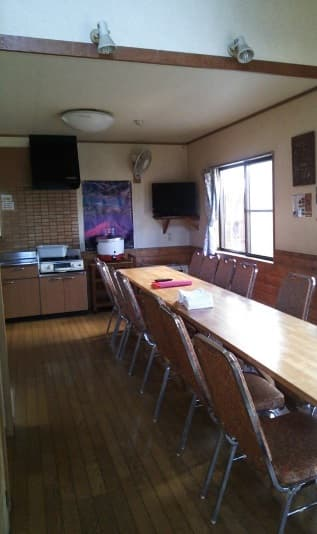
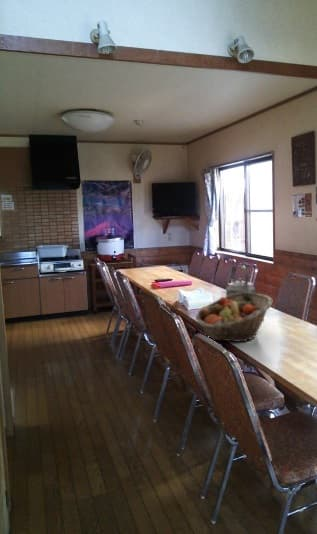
+ kettle (239, 285)
+ fruit basket (233, 315)
